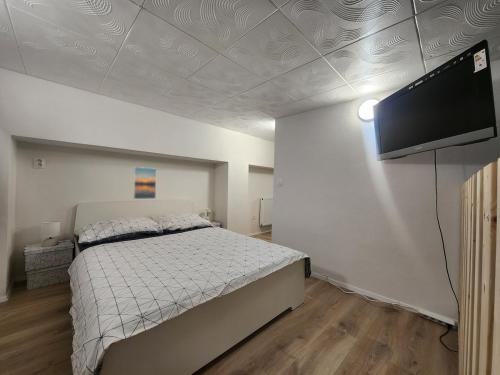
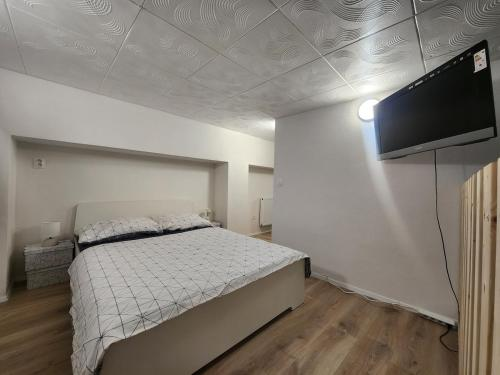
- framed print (145, 183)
